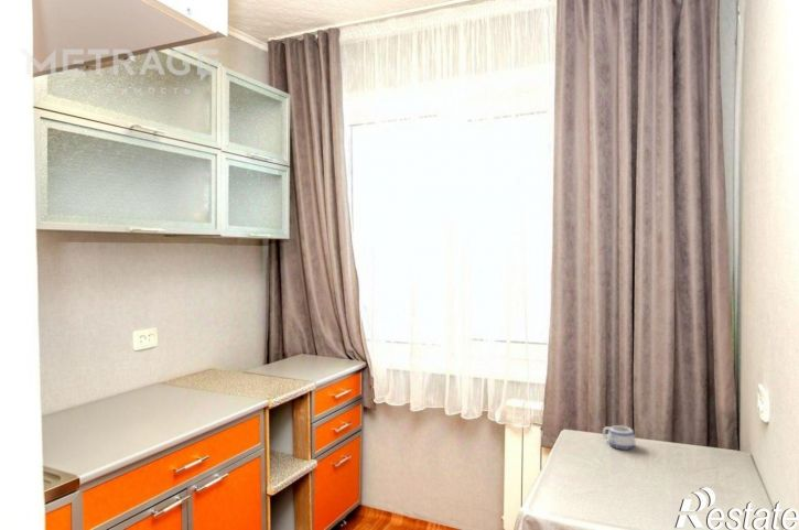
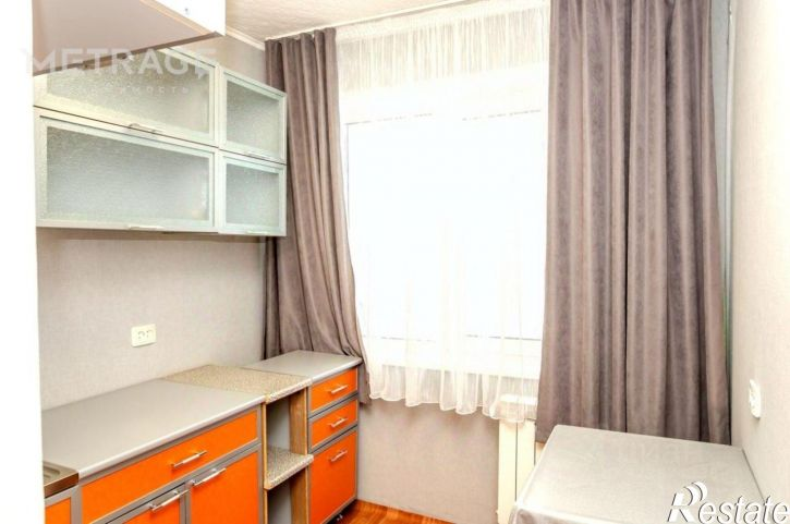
- mug (617, 435)
